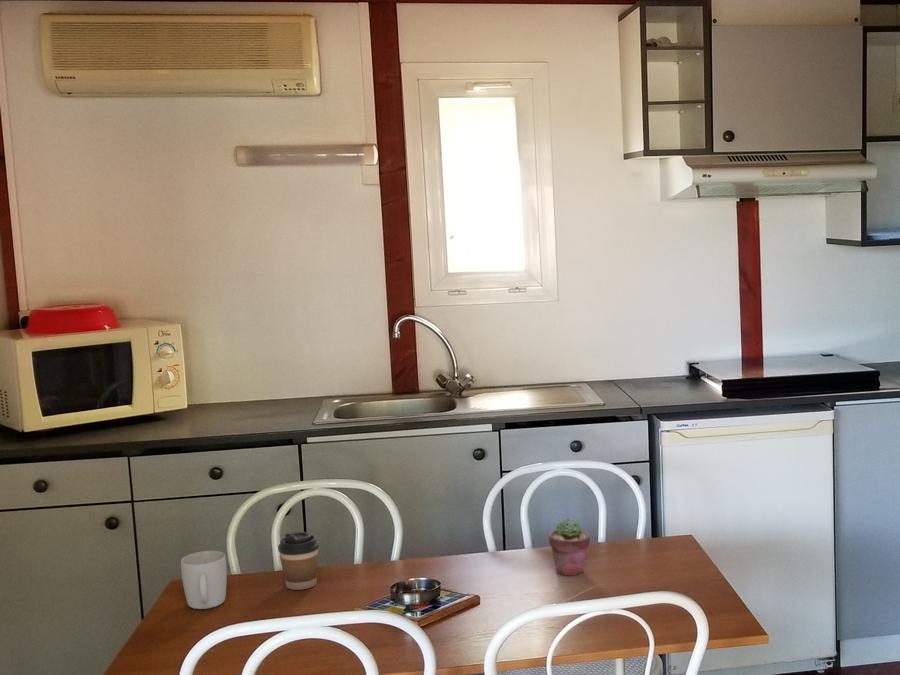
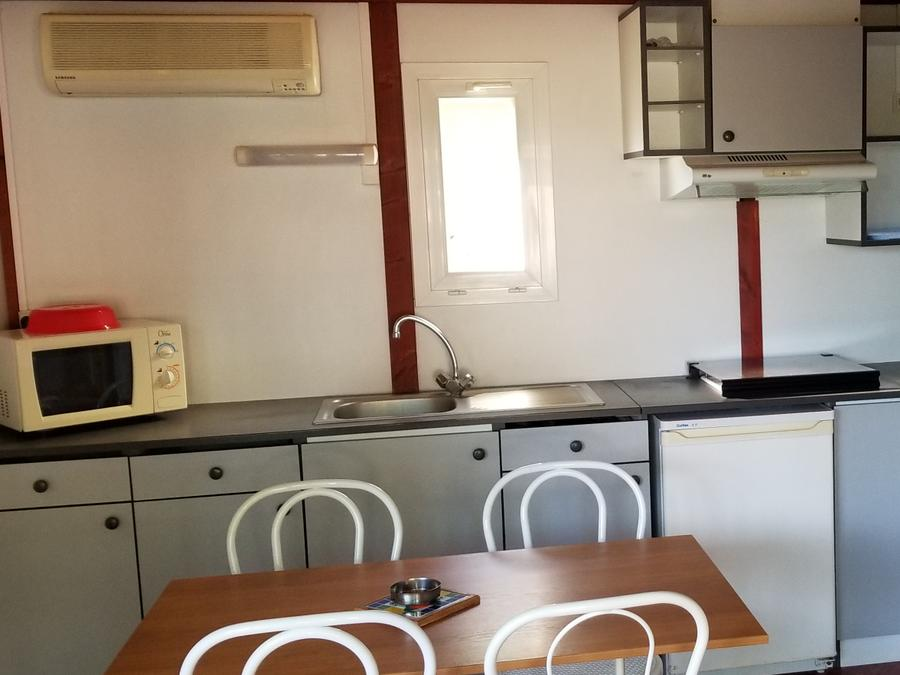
- potted succulent (569, 545)
- mug (204, 583)
- coffee cup (299, 558)
